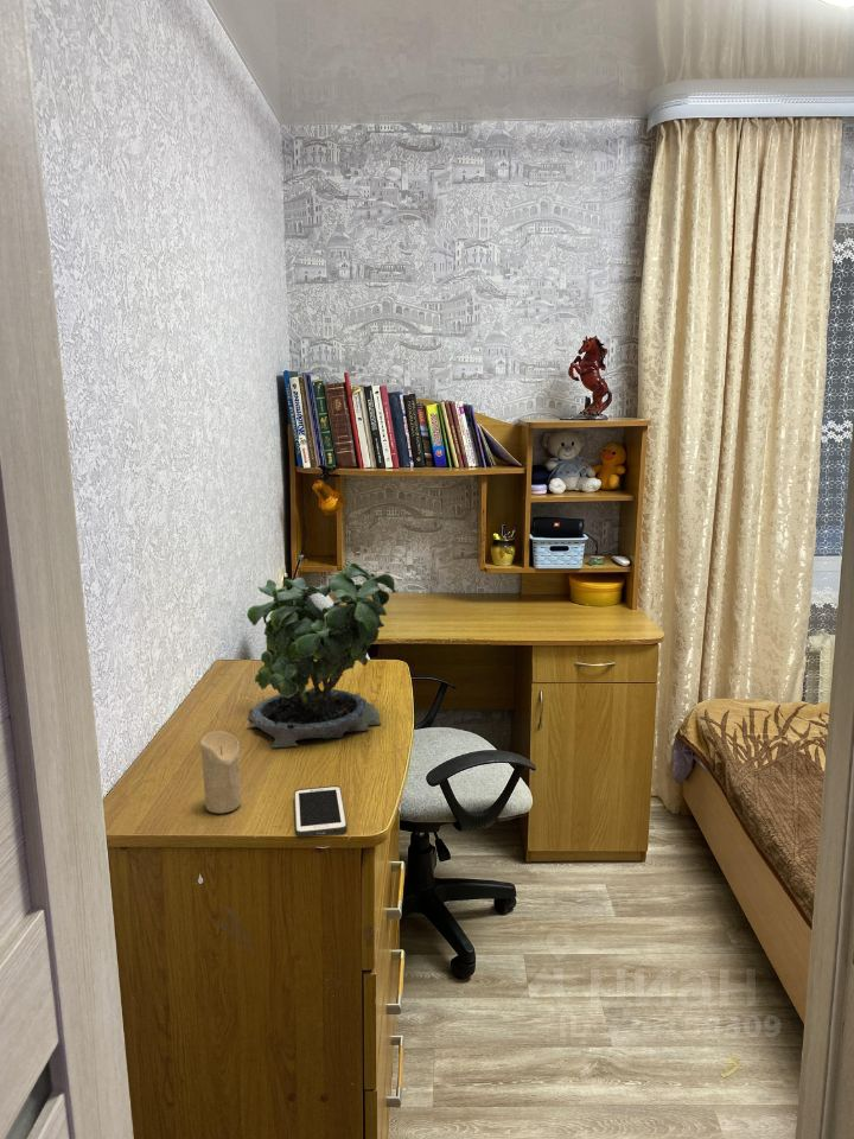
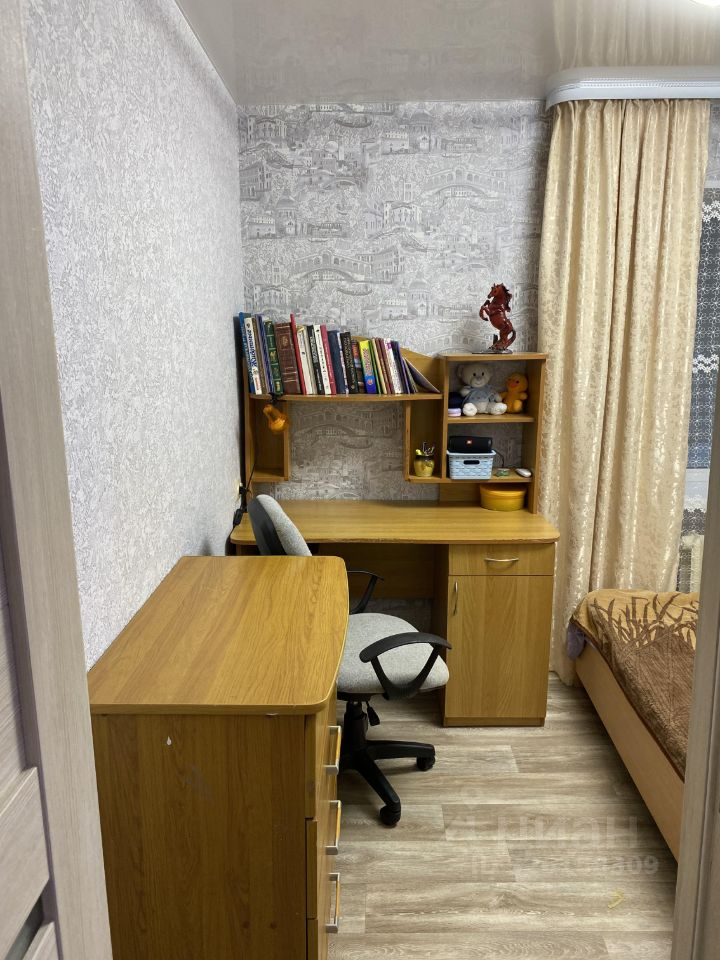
- cell phone (319, 809)
- potted plant (319, 641)
- candle (221, 771)
